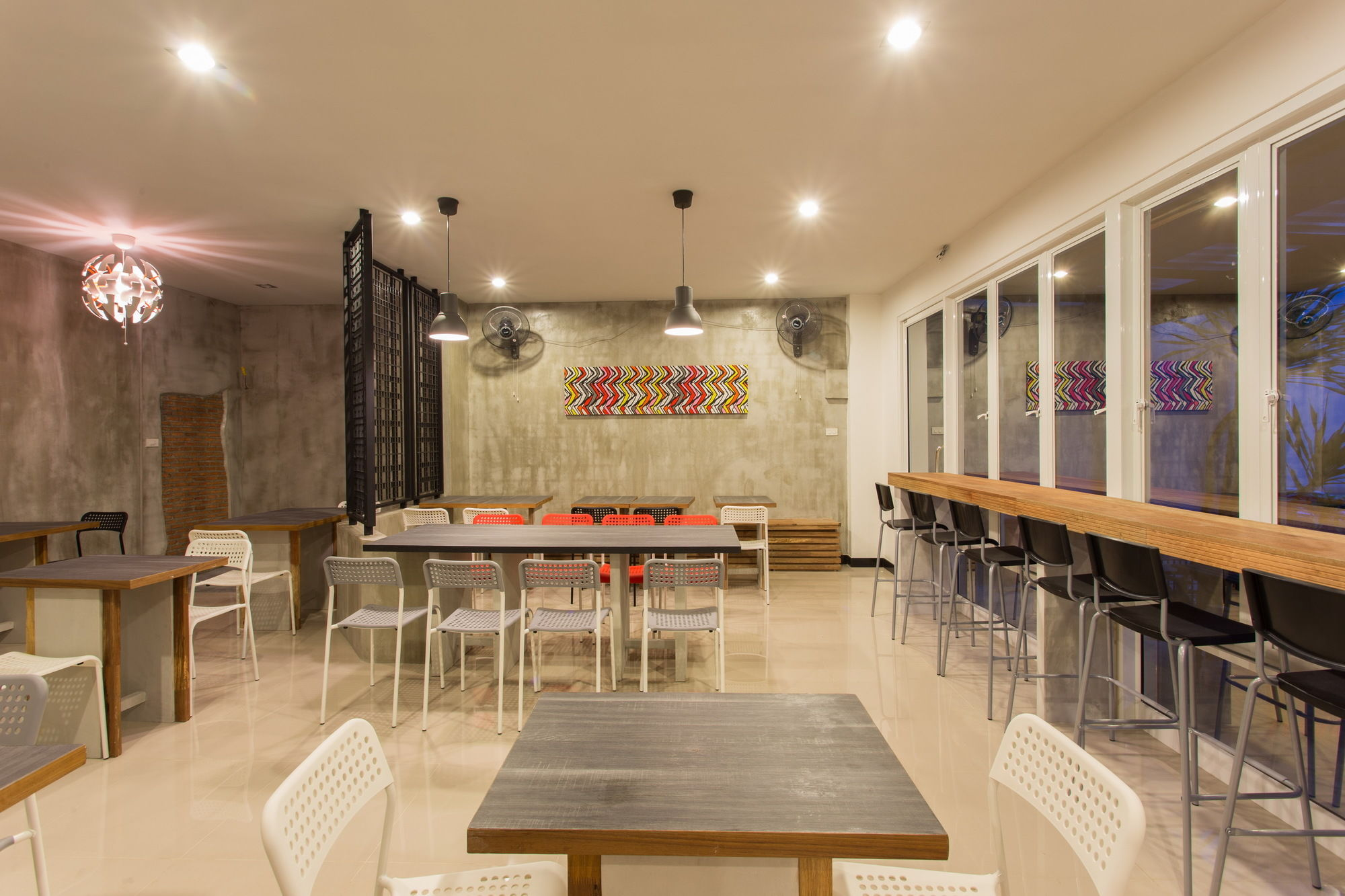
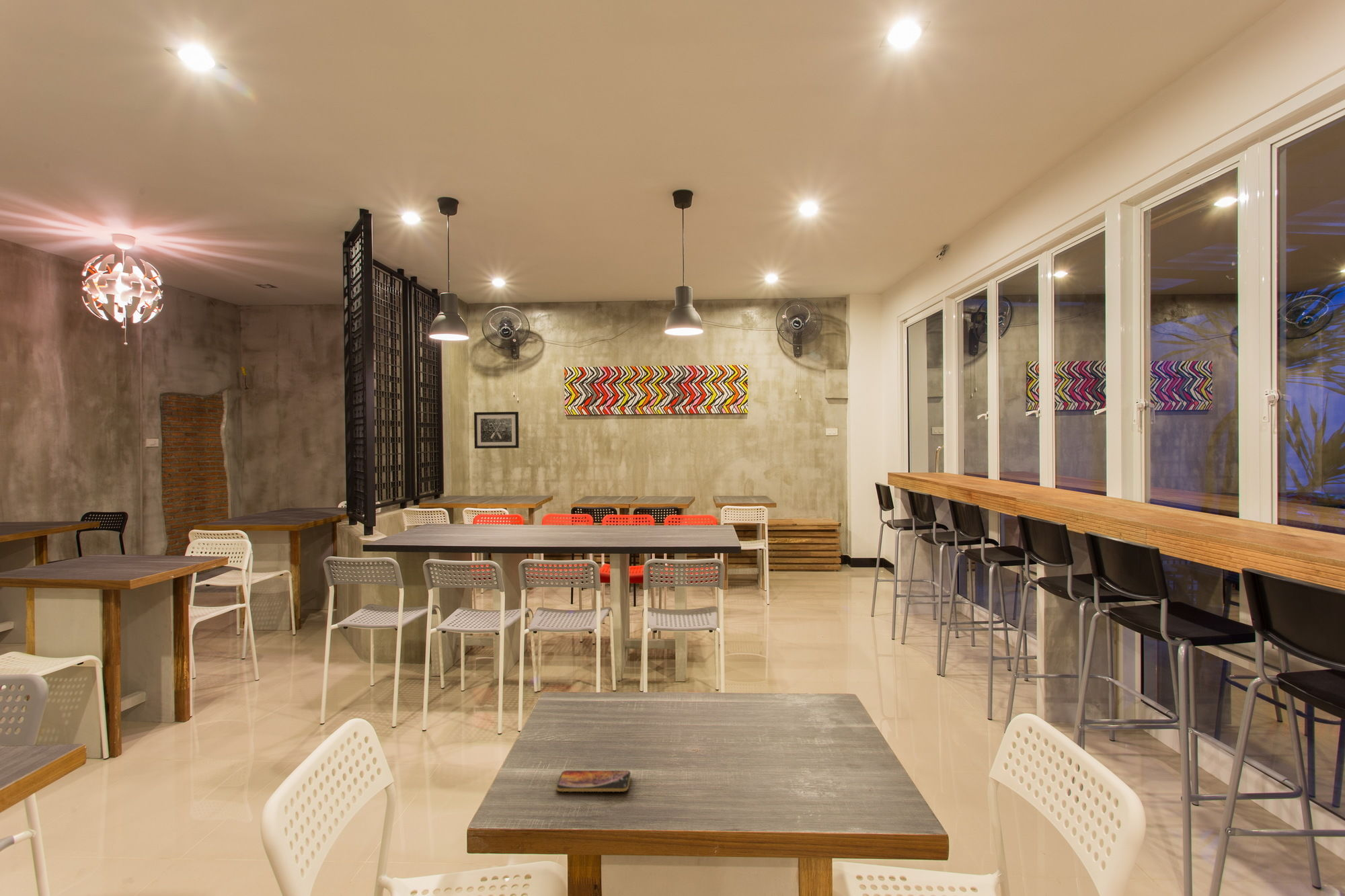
+ wall art (496, 430)
+ smartphone (594, 780)
